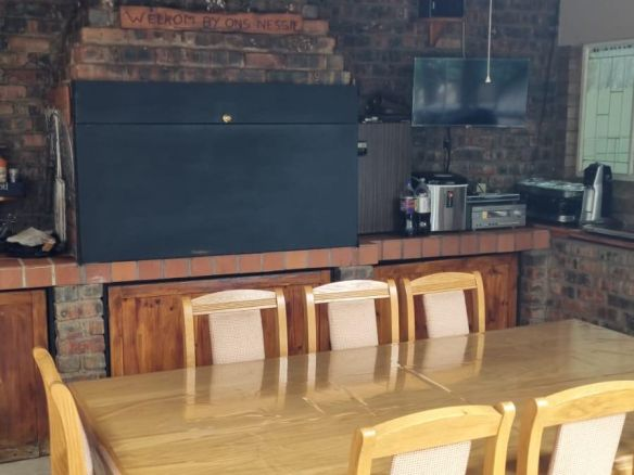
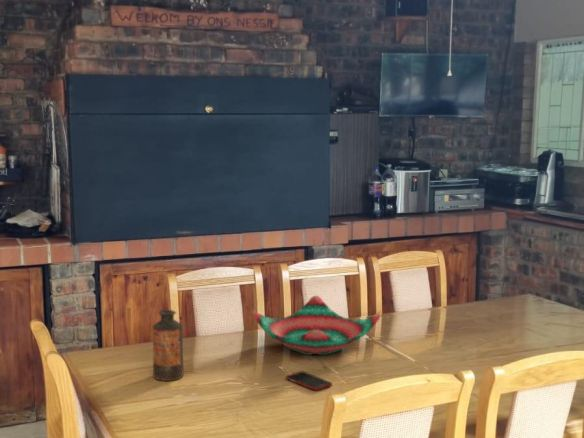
+ cell phone (308, 380)
+ bottle (168, 343)
+ decorative bowl (315, 329)
